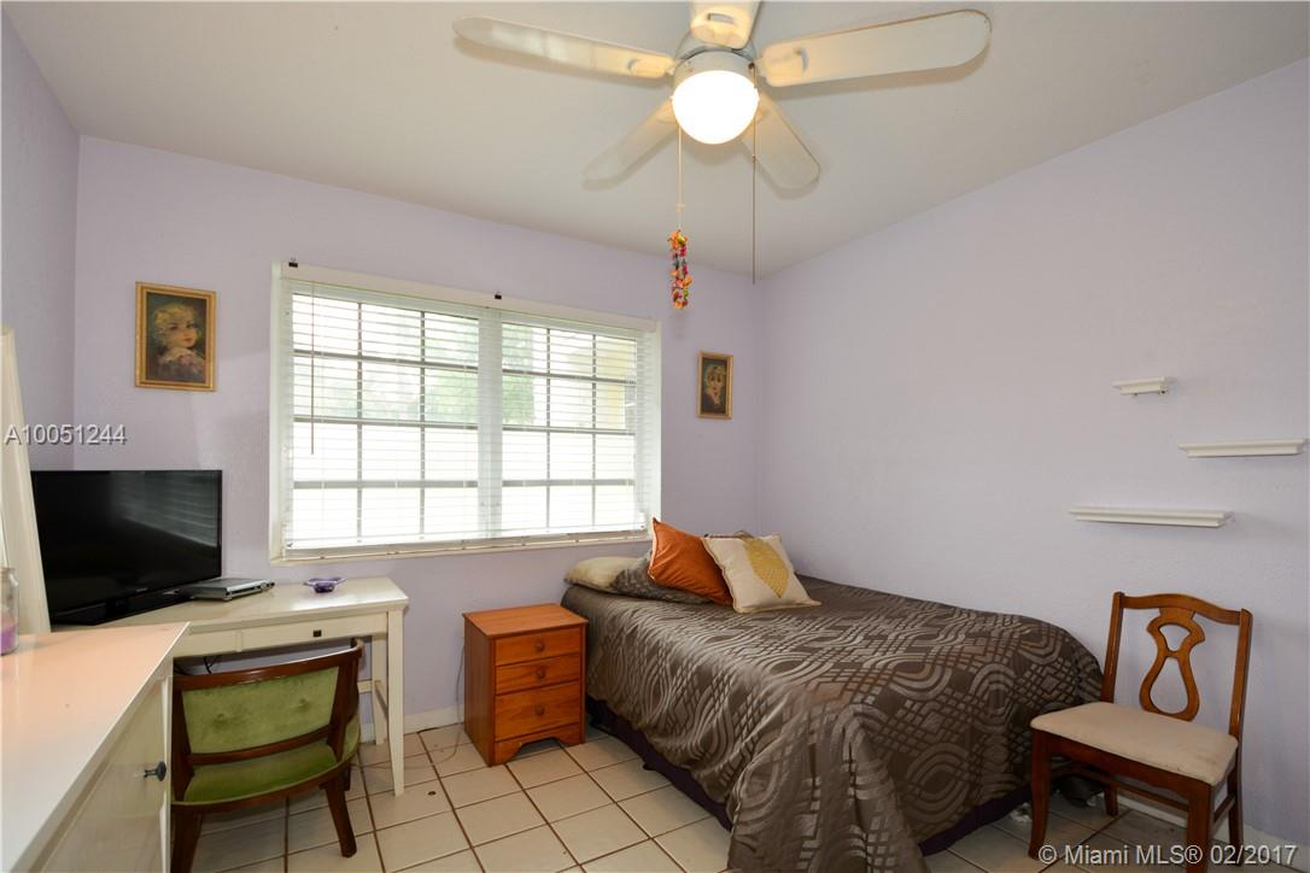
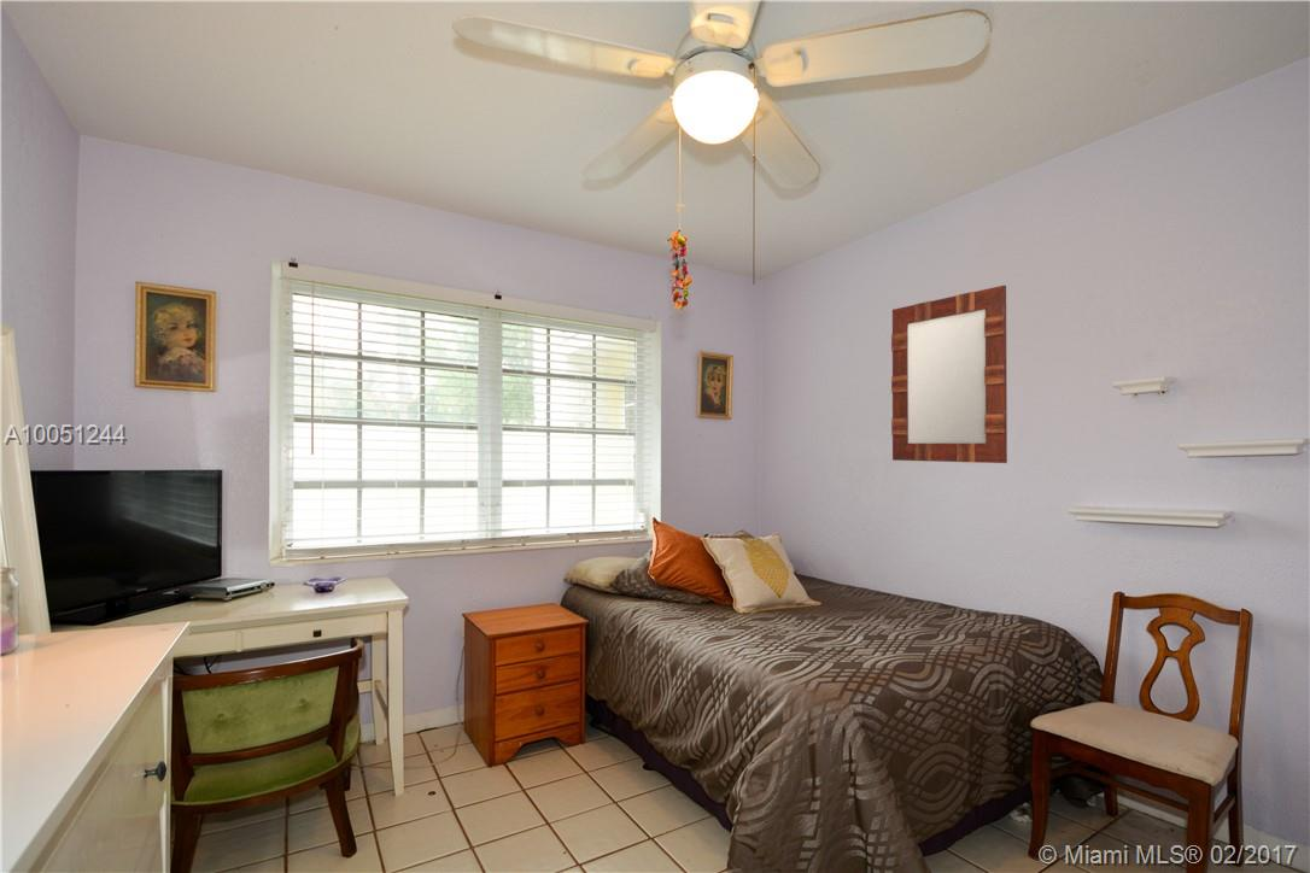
+ home mirror (943, 380)
